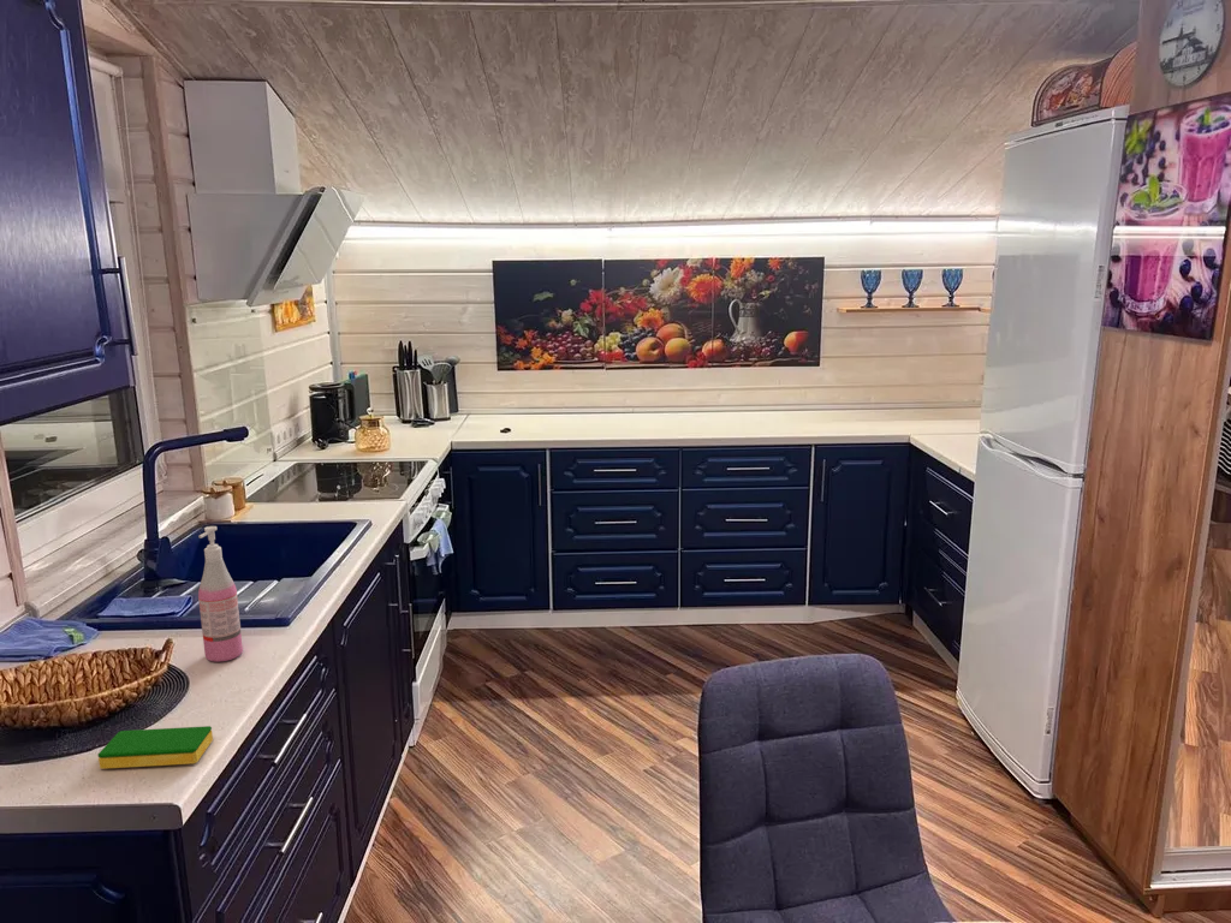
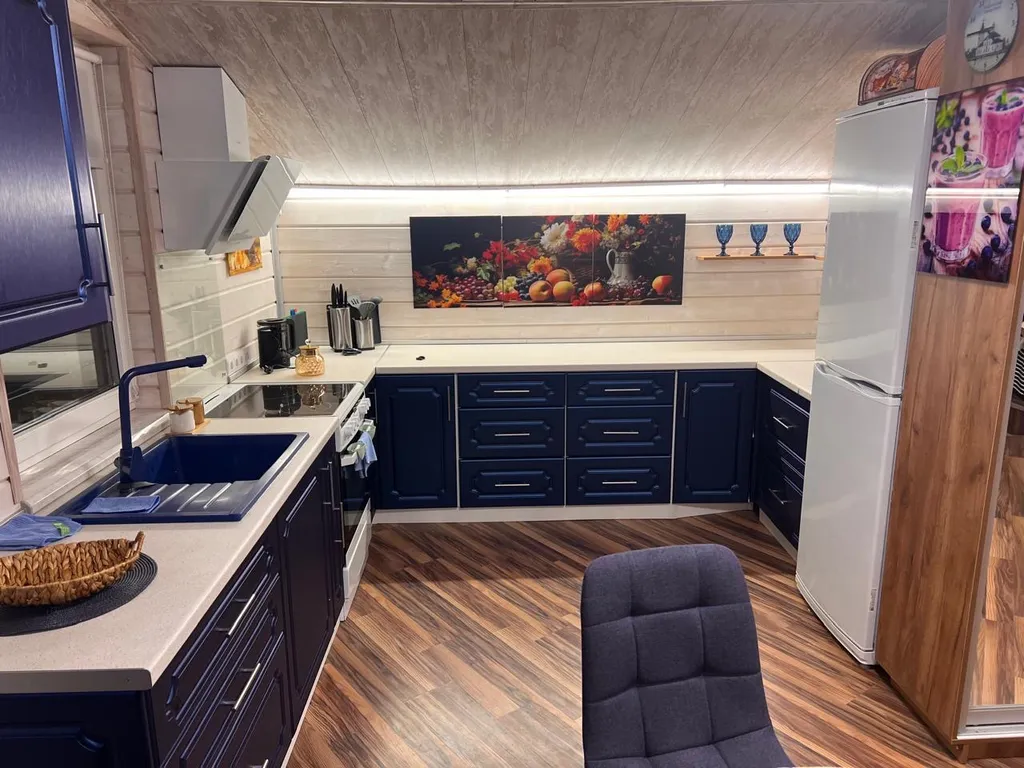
- soap dispenser (216, 592)
- dish sponge (156, 746)
